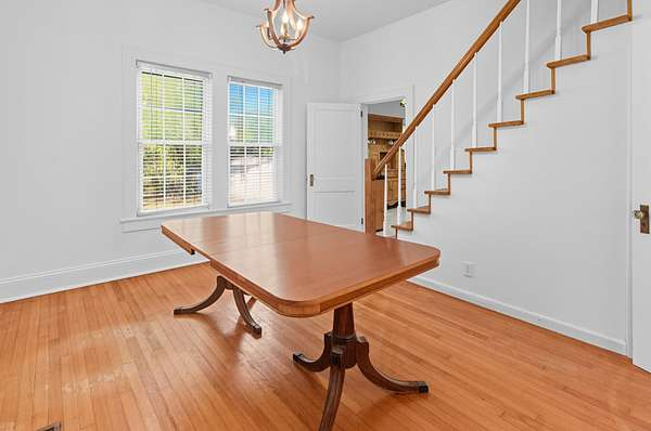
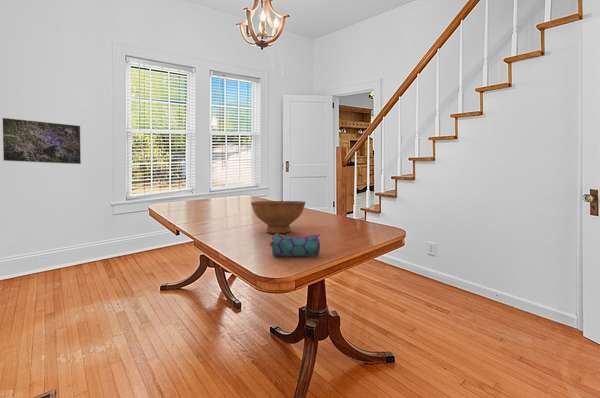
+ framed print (43, 142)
+ bowl (278, 216)
+ pencil case (295, 244)
